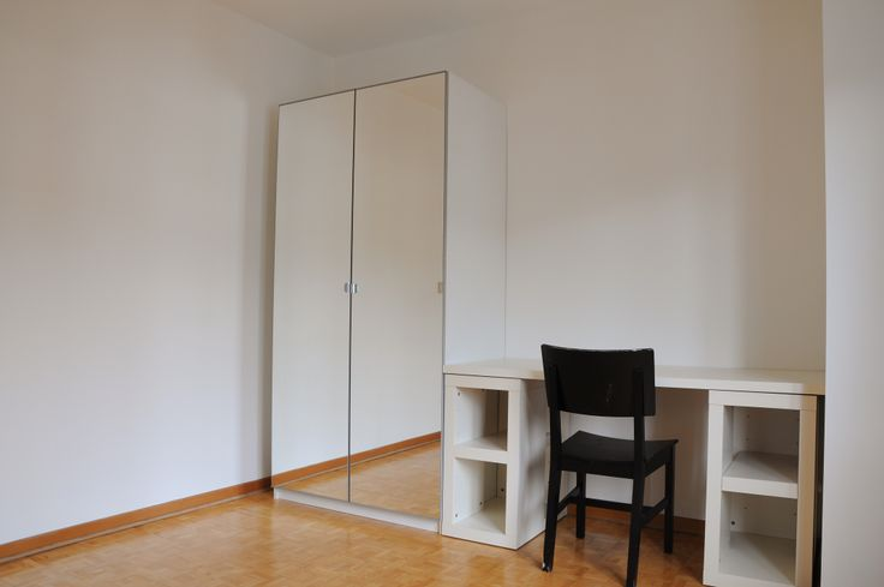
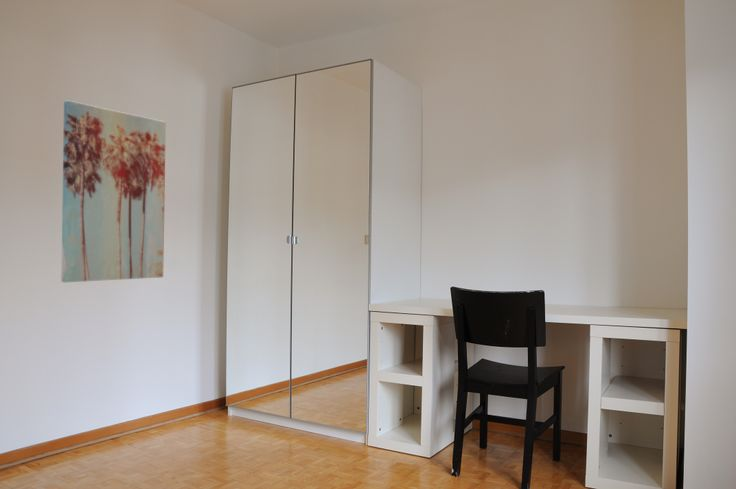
+ wall art (117, 195)
